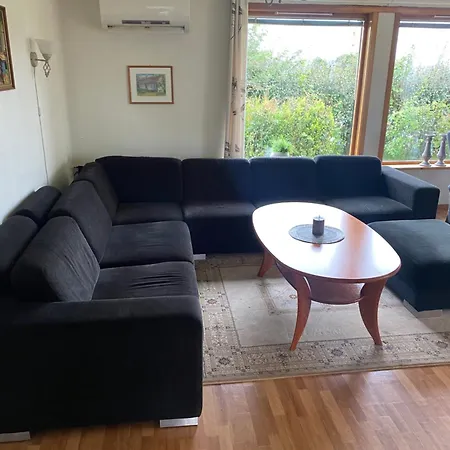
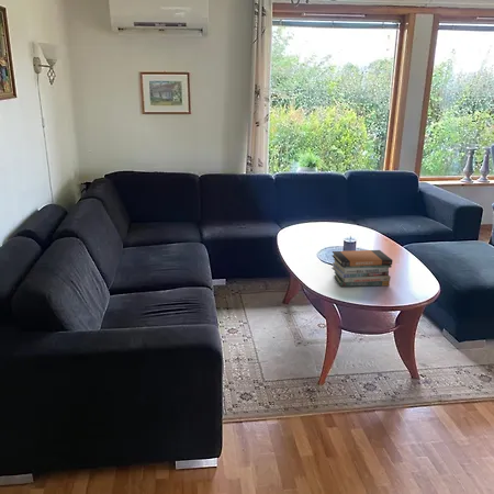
+ book stack (360, 268)
